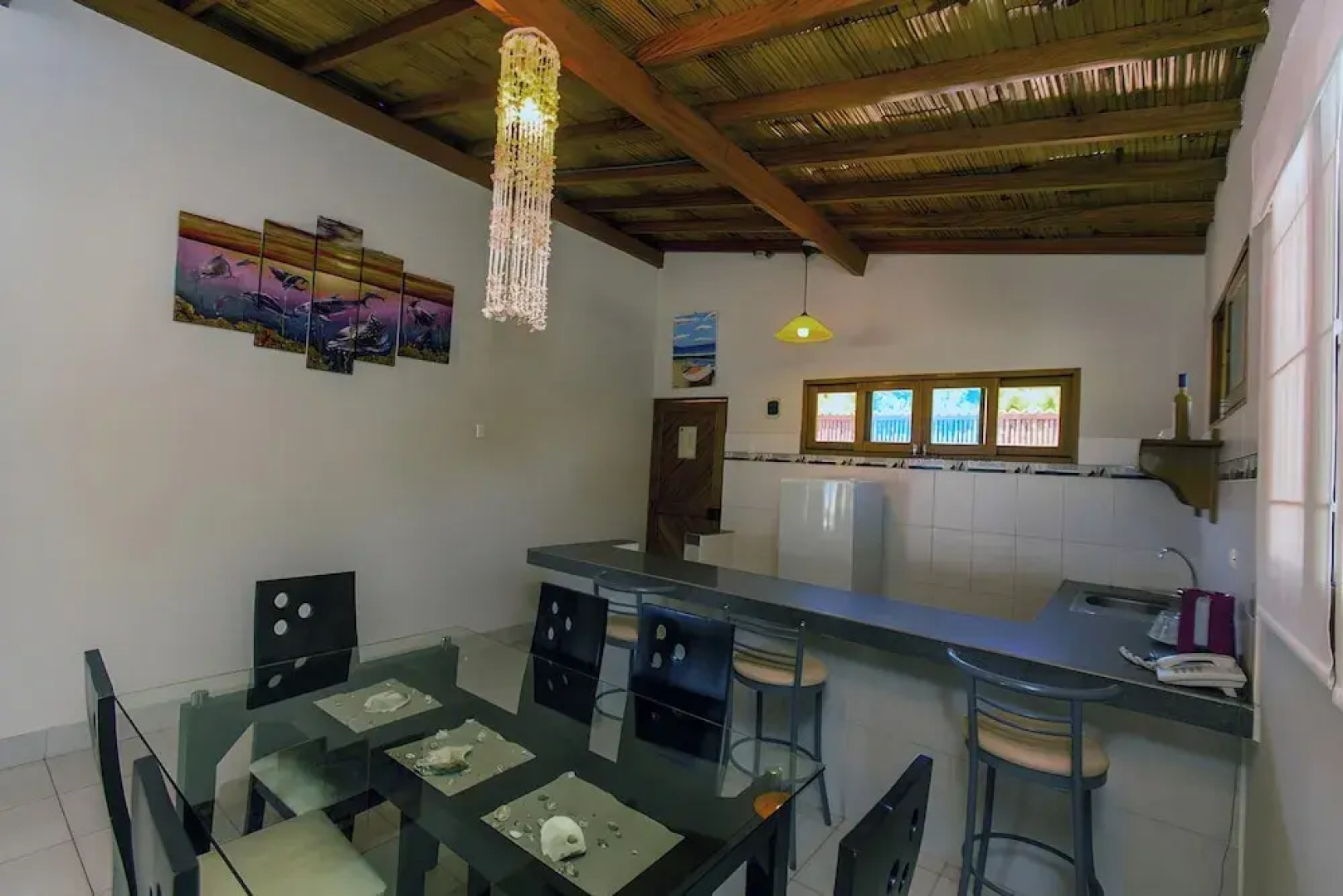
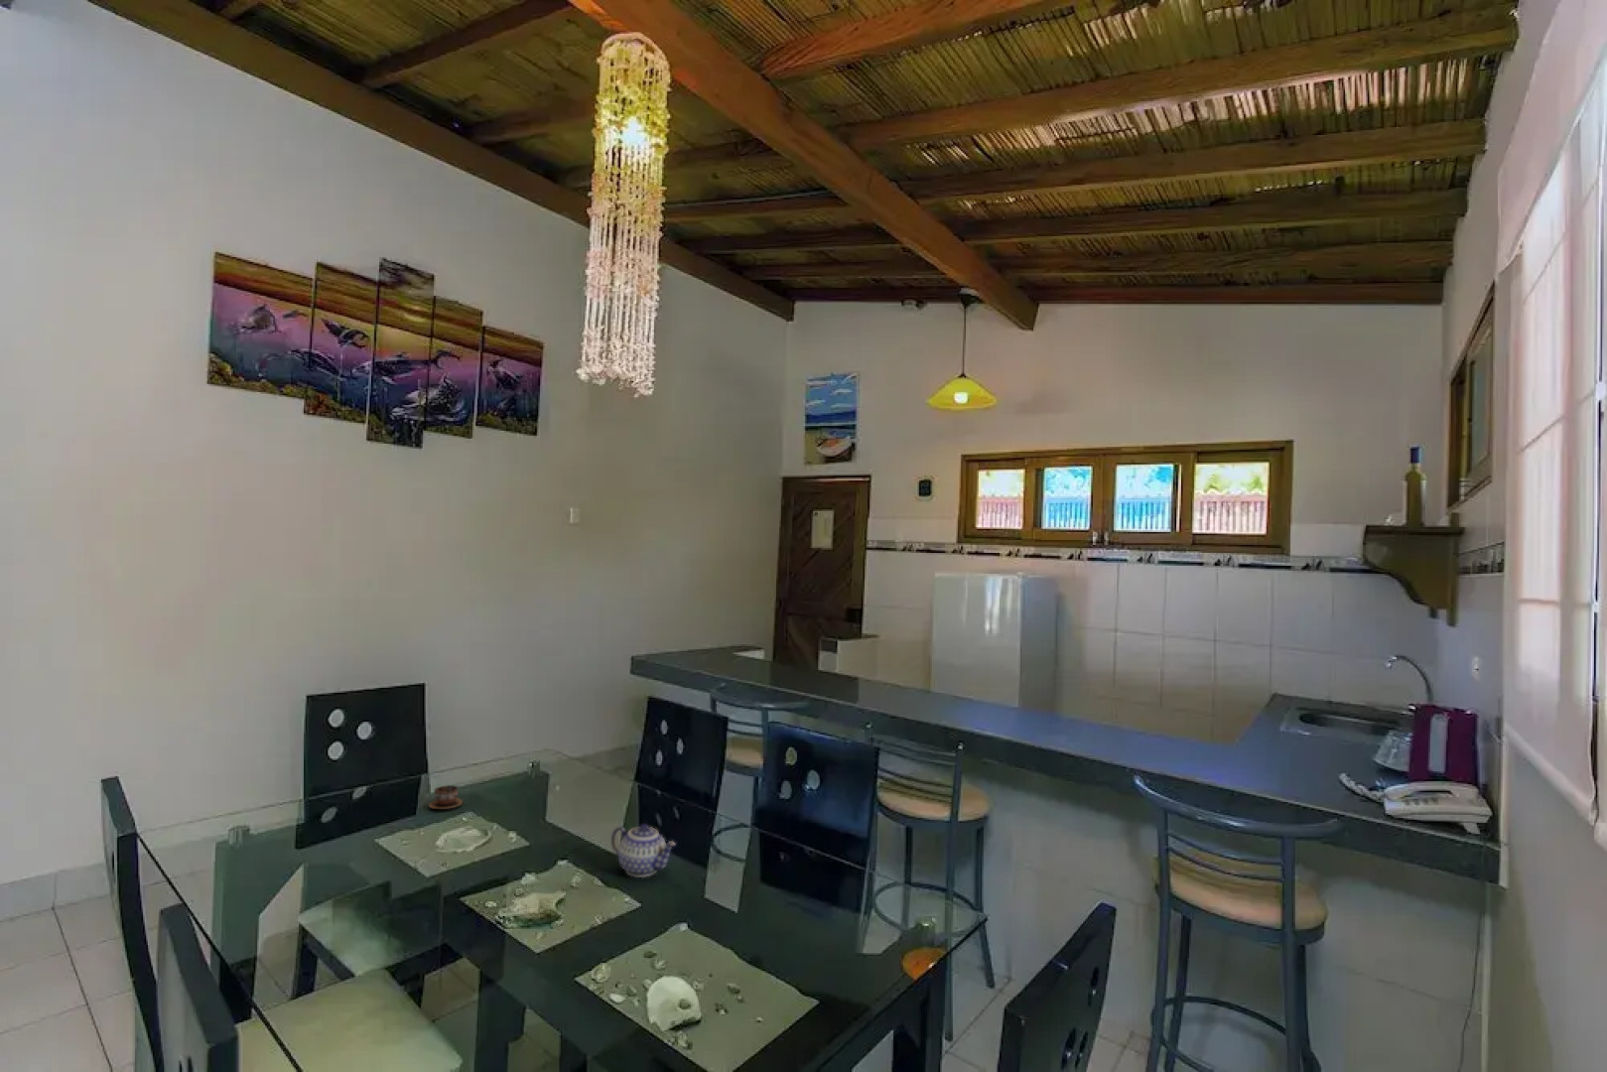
+ teapot (643, 847)
+ cup (445, 796)
